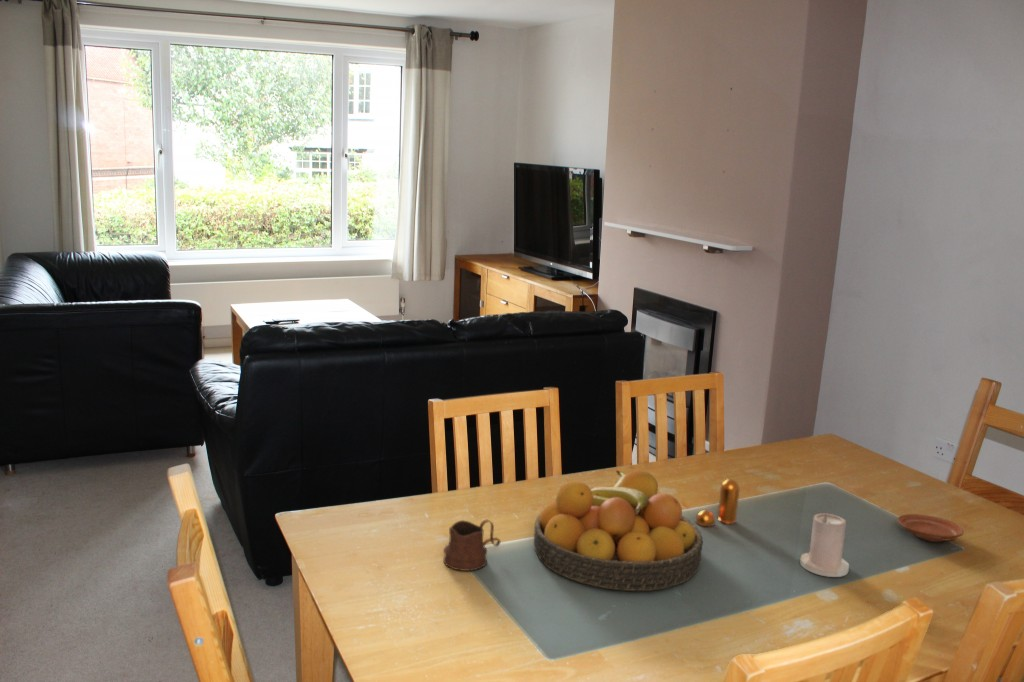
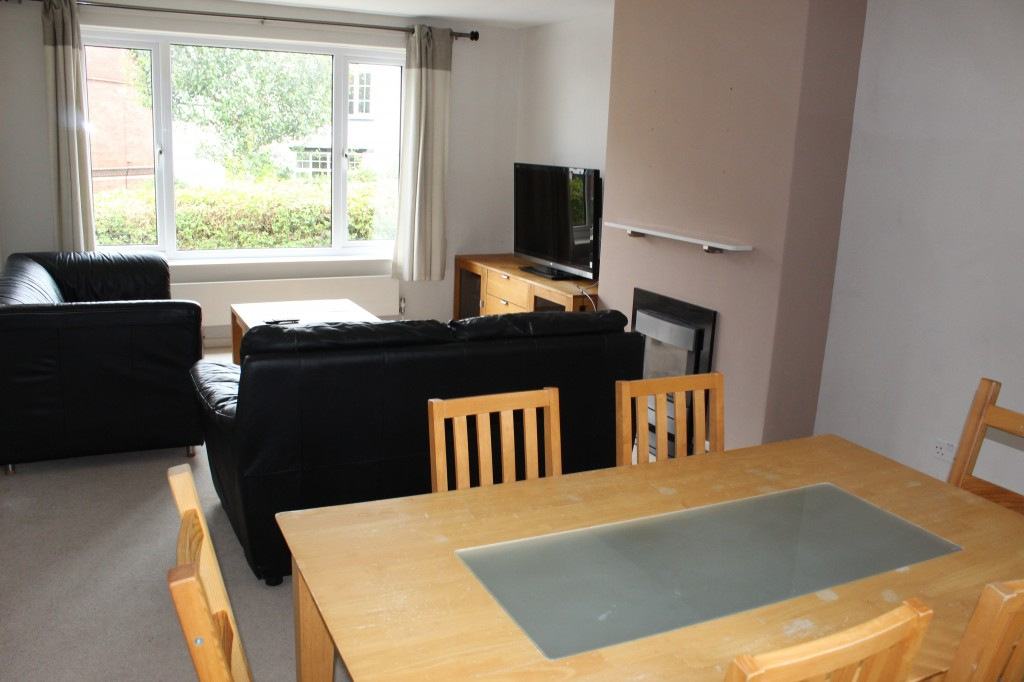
- pepper shaker (719, 501)
- plate (929, 529)
- mug (473, 541)
- fruit bowl (618, 517)
- candle (827, 539)
